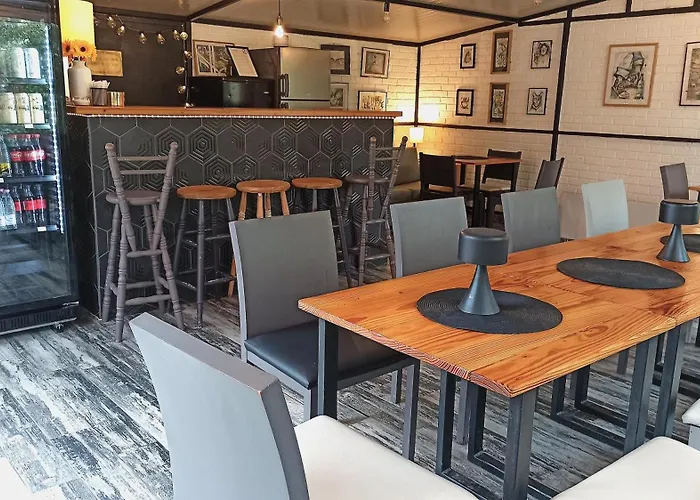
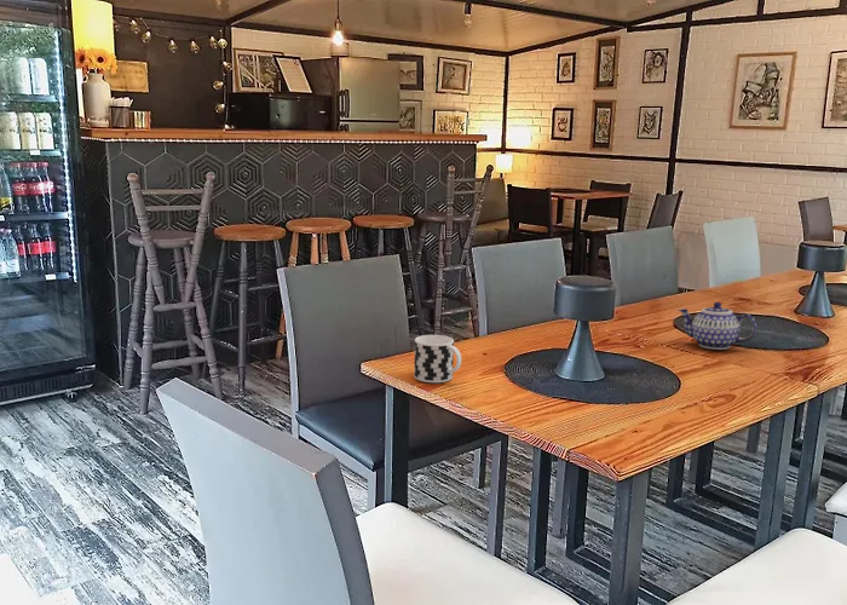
+ teapot (715, 324)
+ cup (438, 359)
